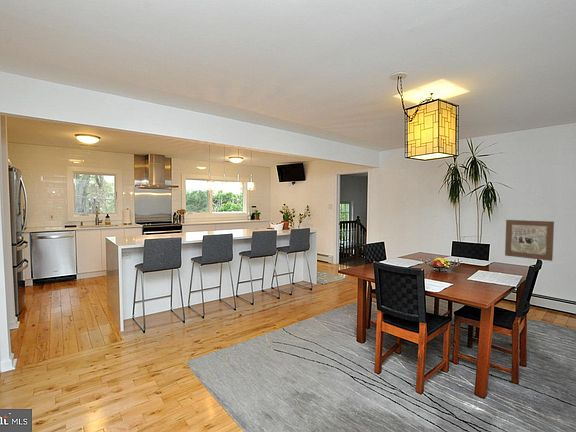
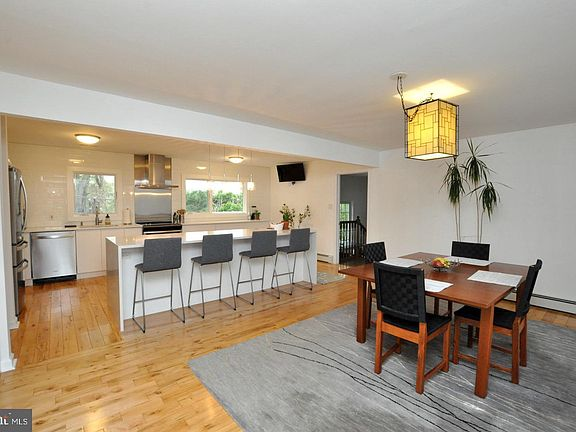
- wall art (528, 239)
